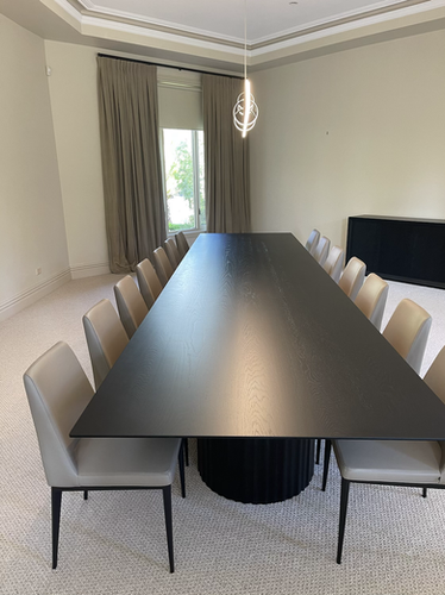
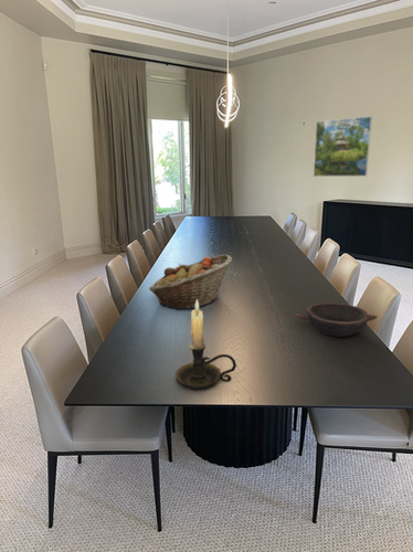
+ bowl (336, 320)
+ candle holder (203, 340)
+ fruit basket (192, 278)
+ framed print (340, 148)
